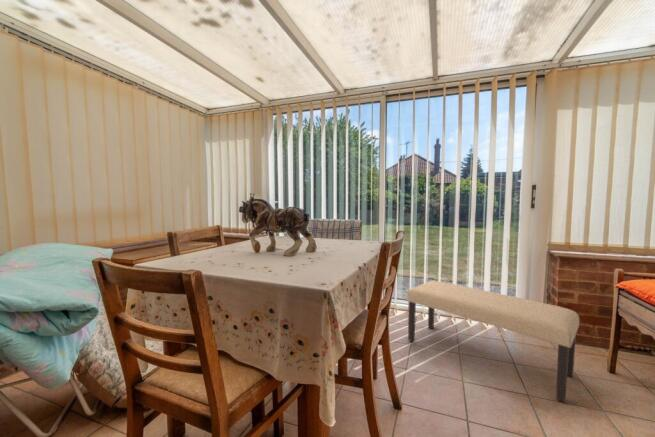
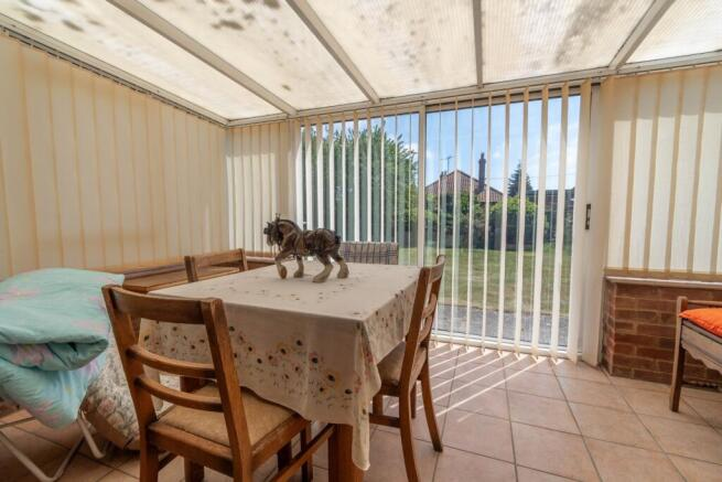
- bench (482, 322)
